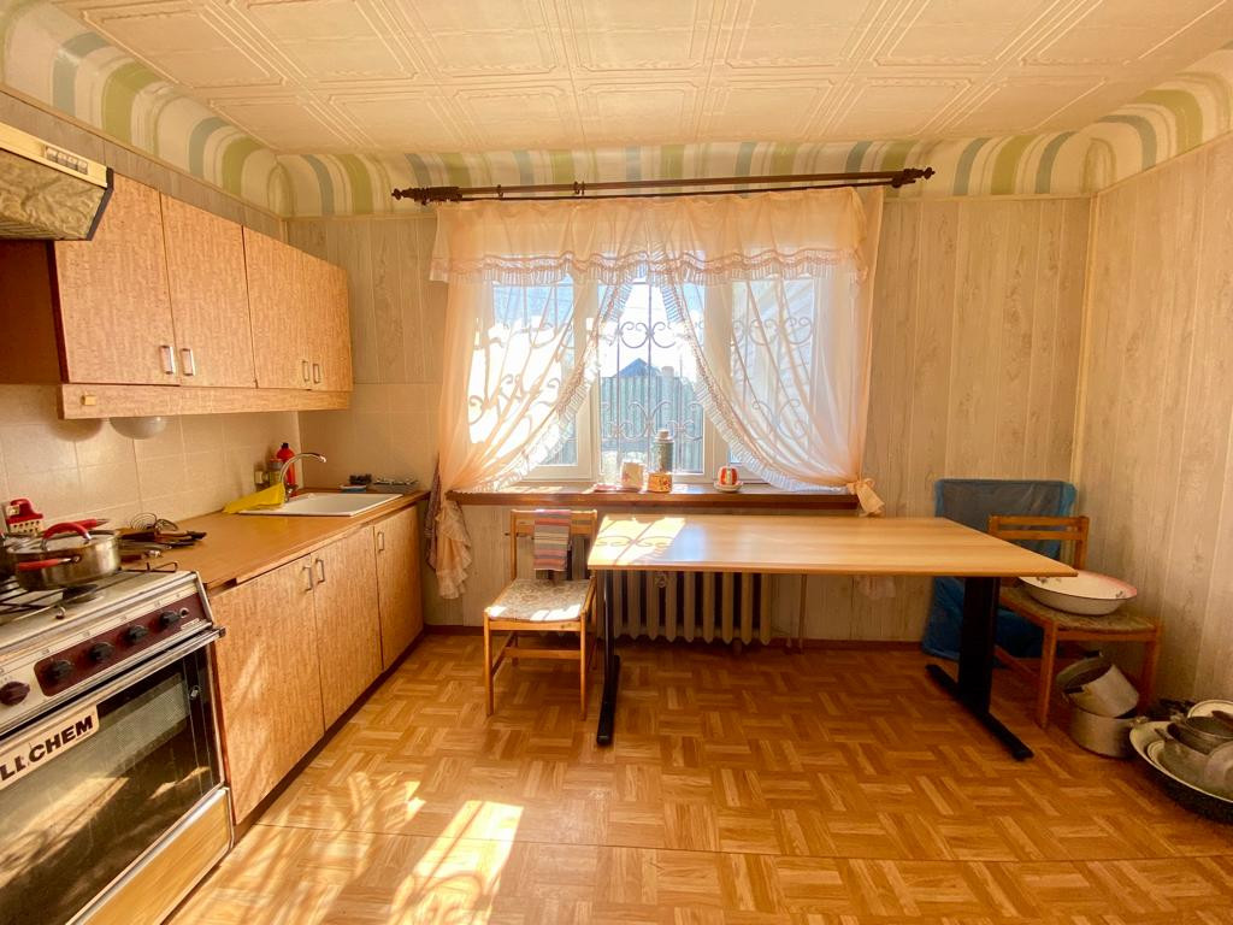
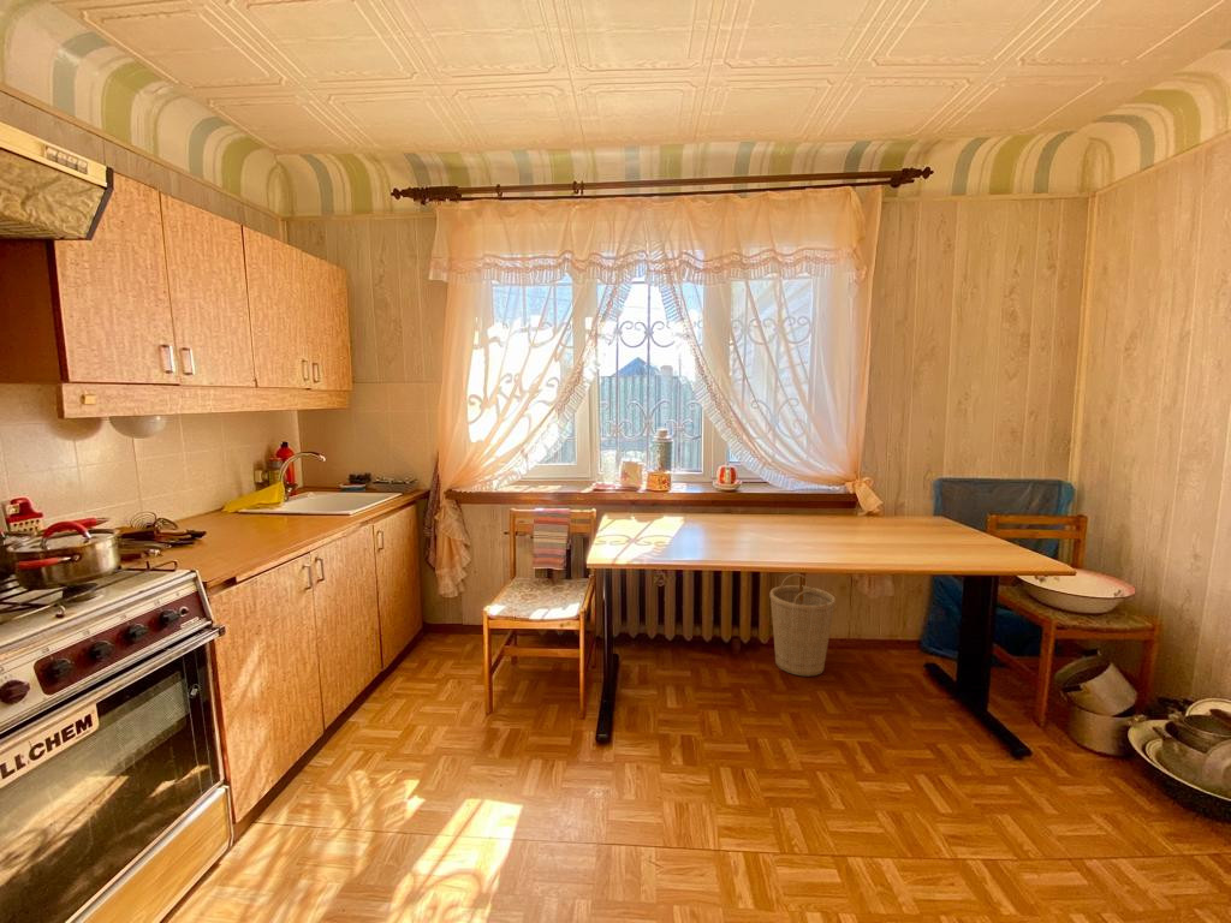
+ basket (801, 623)
